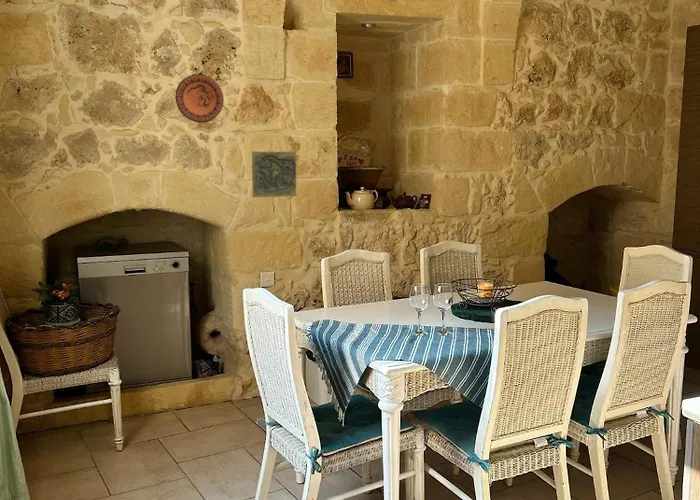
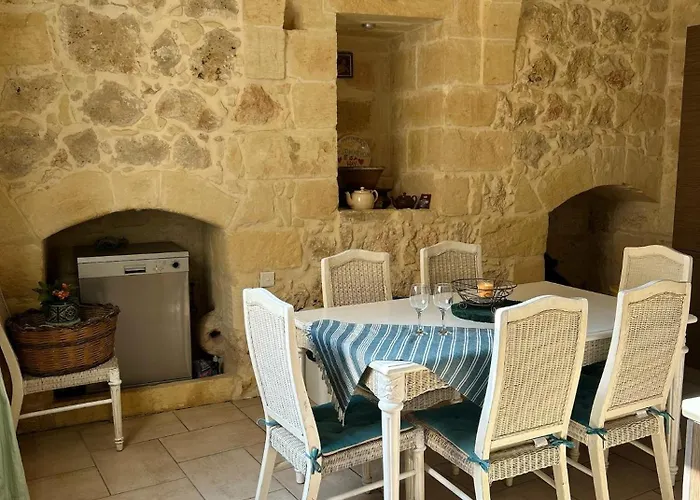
- decorative plate (199, 98)
- decorative tile (274, 174)
